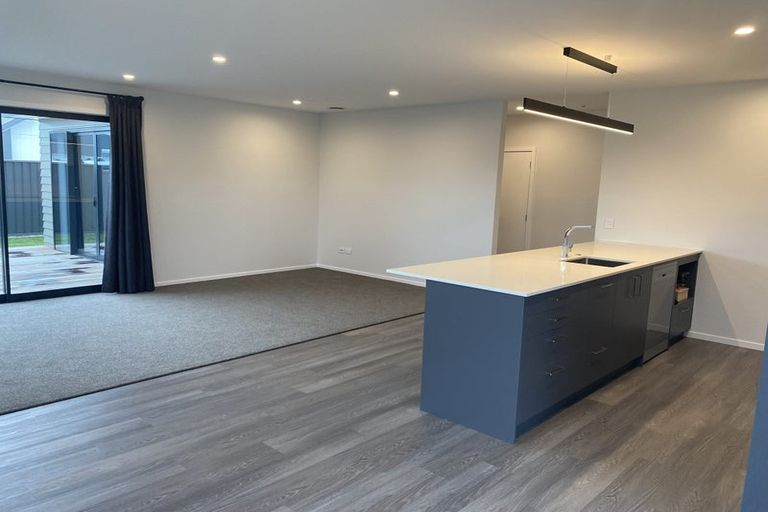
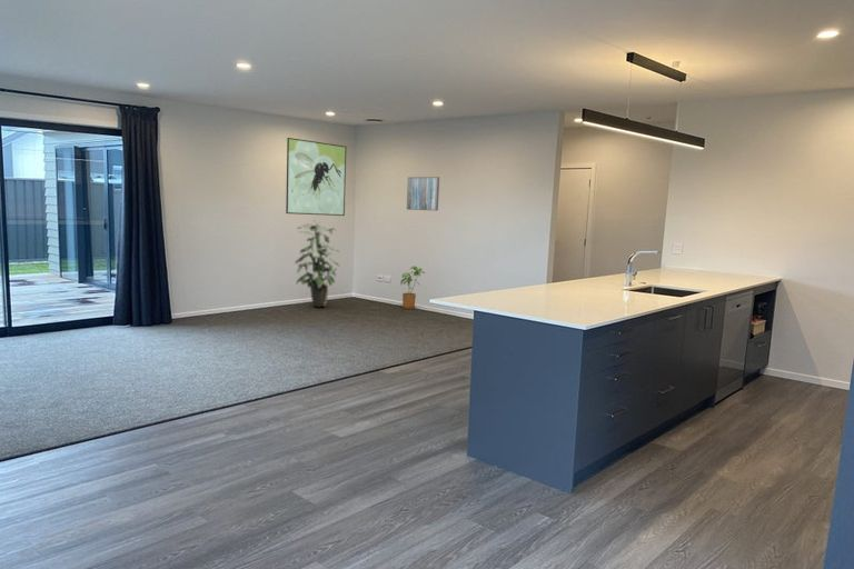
+ house plant (410, 287)
+ indoor plant (316, 263)
+ wall art (423, 193)
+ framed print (317, 178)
